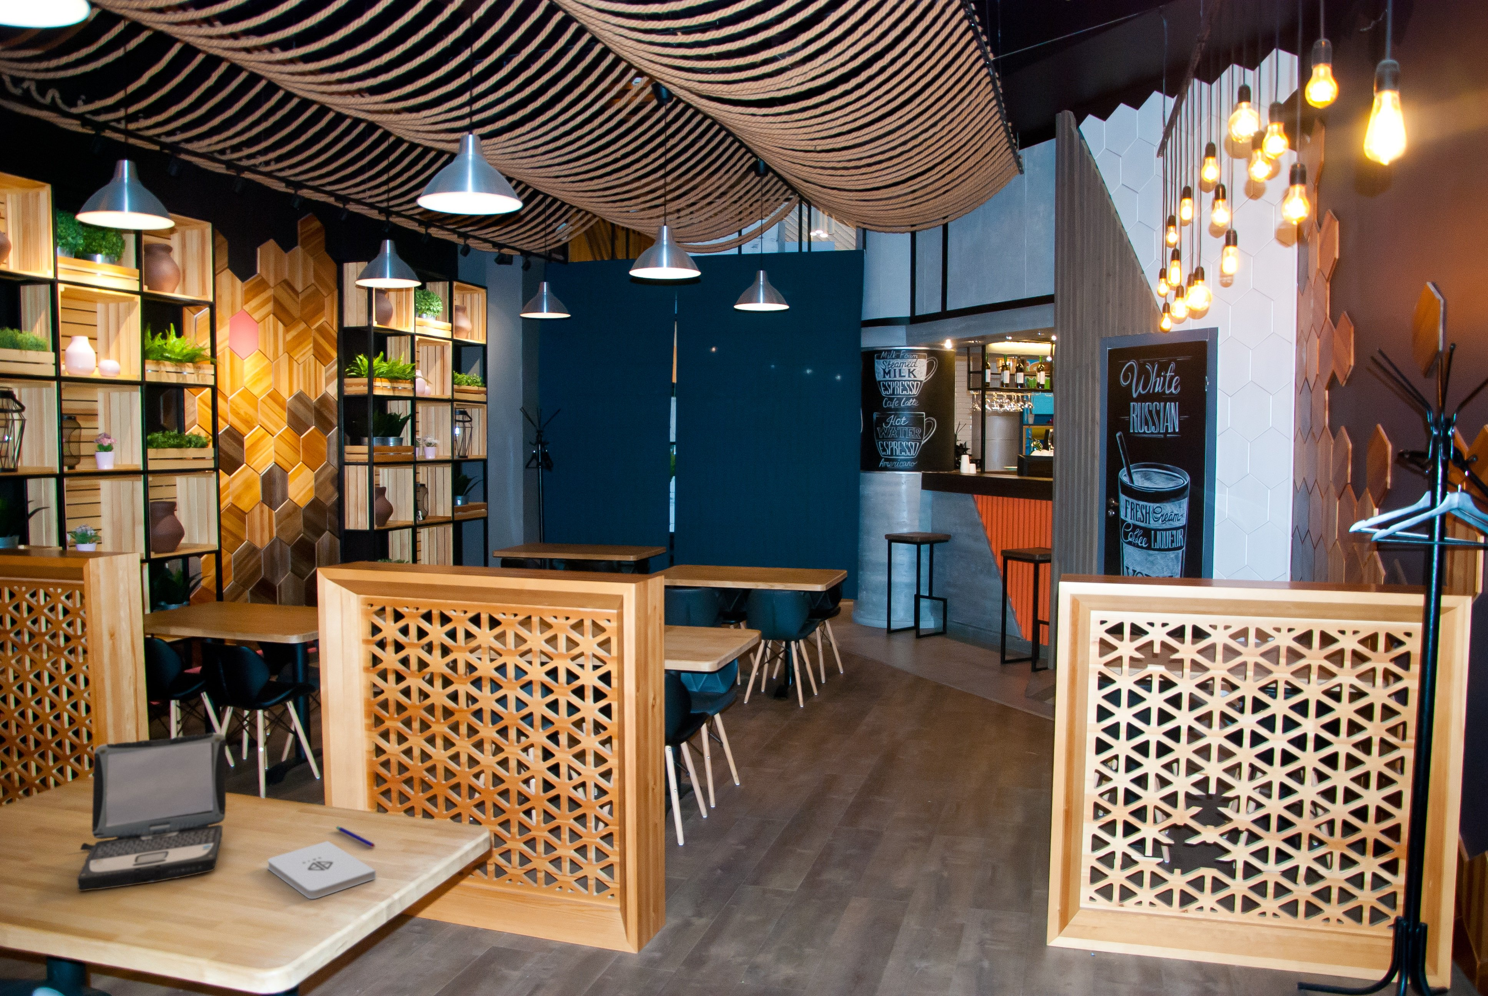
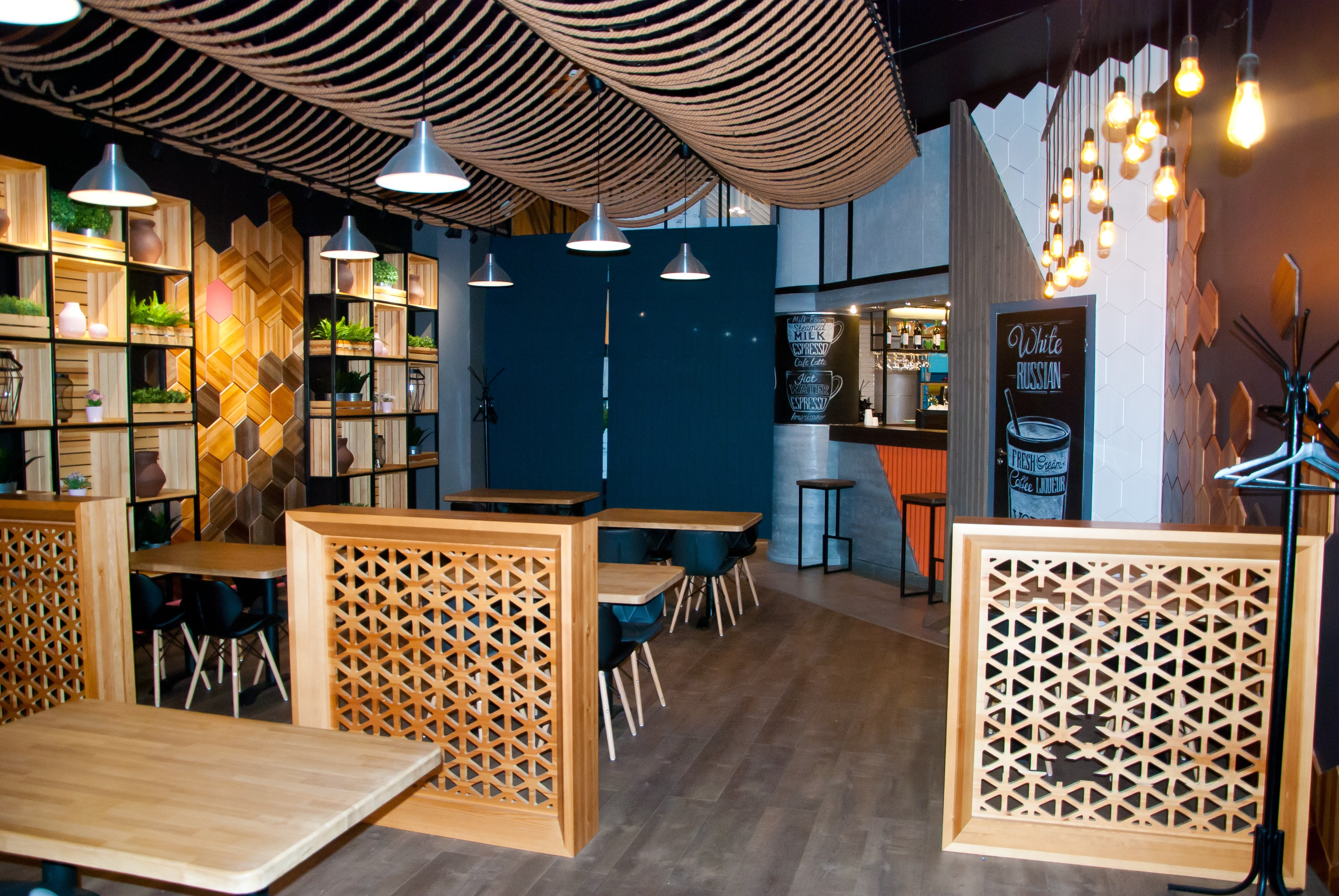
- laptop (153, 806)
- notepad (320, 869)
- pen (354, 836)
